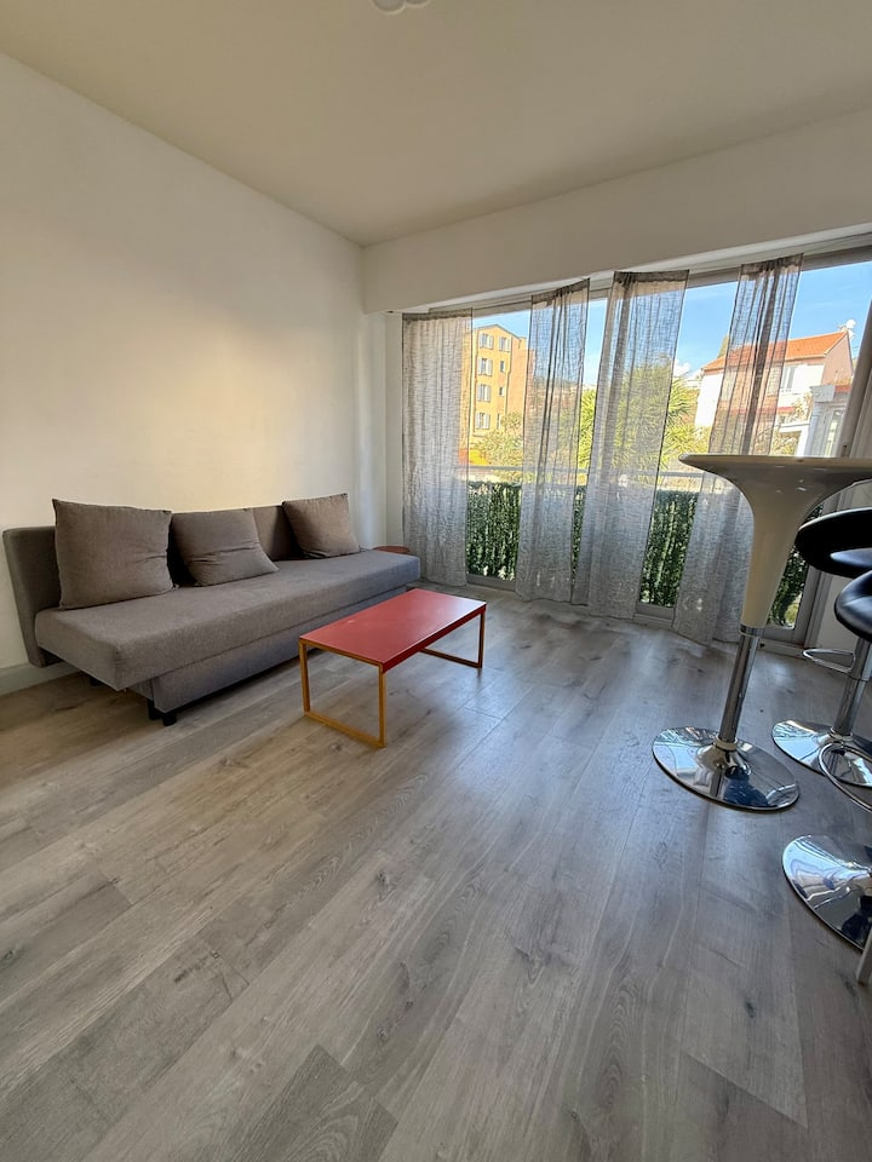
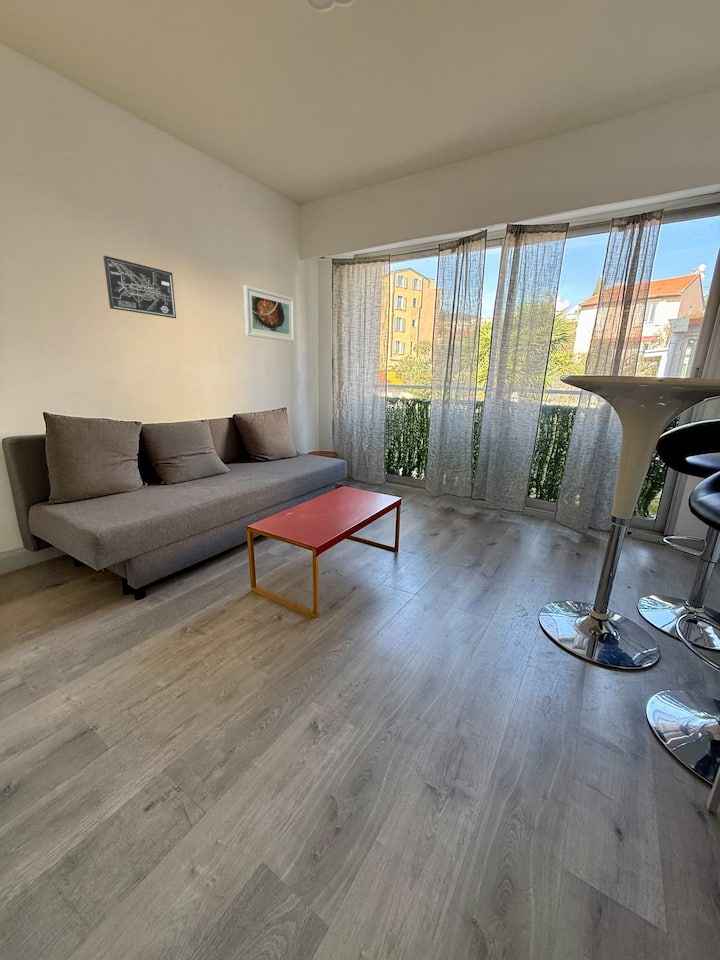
+ wall art (142, 289)
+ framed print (271, 315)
